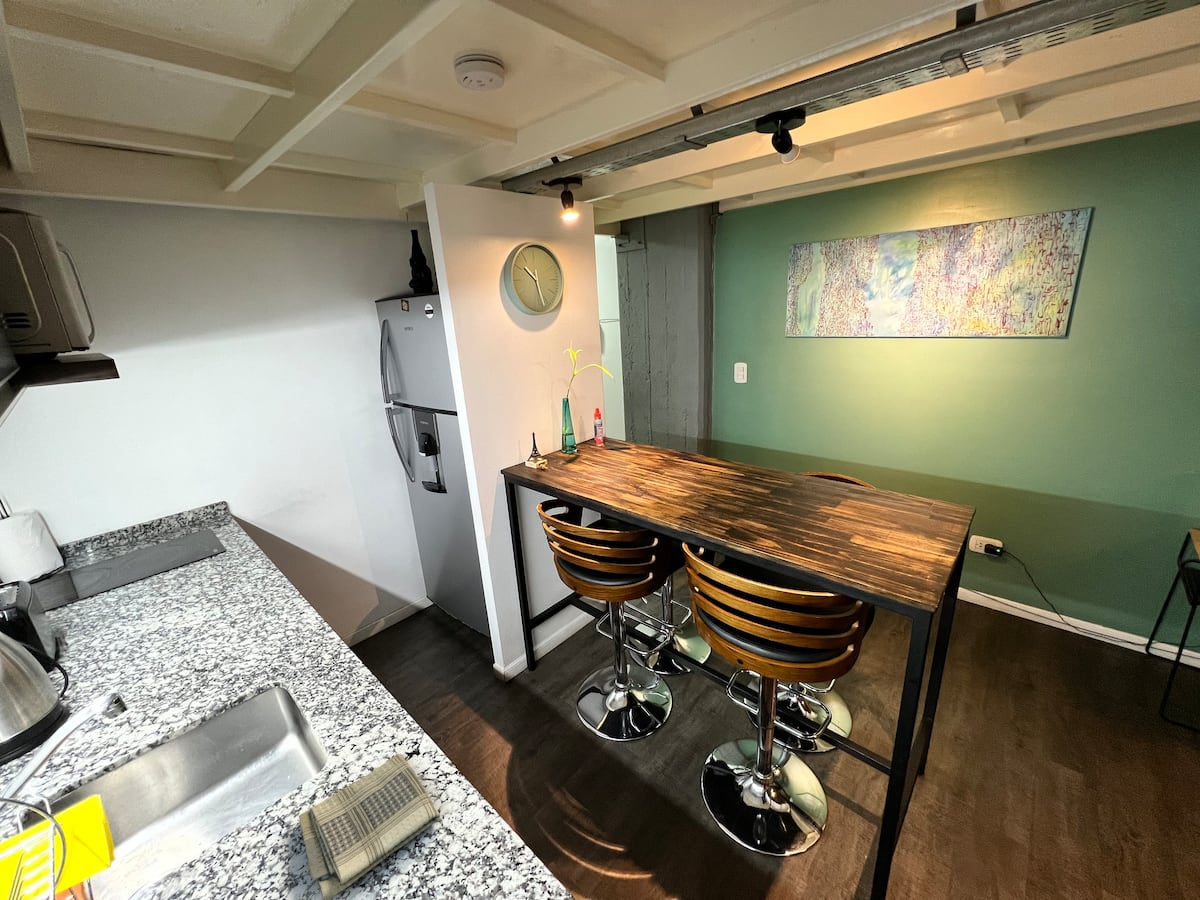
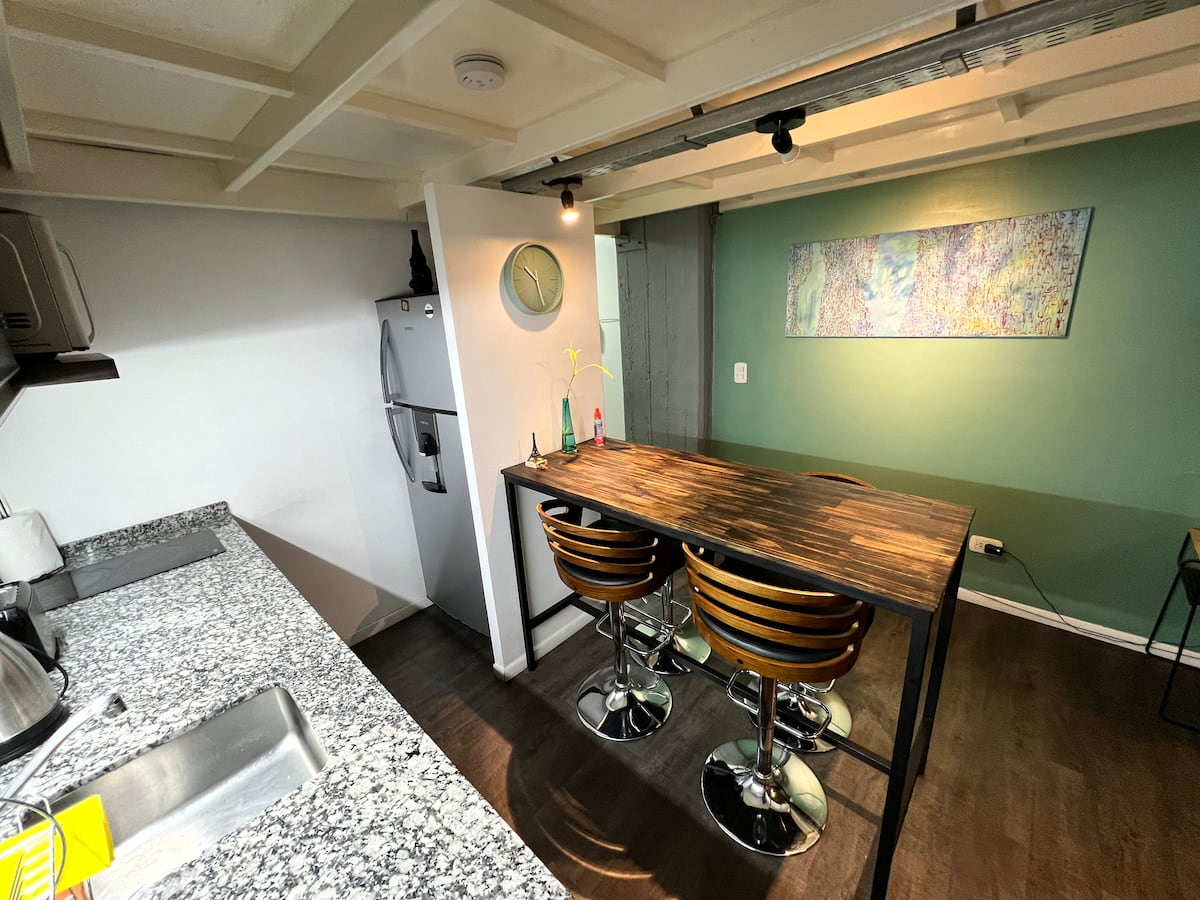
- dish towel (366, 816)
